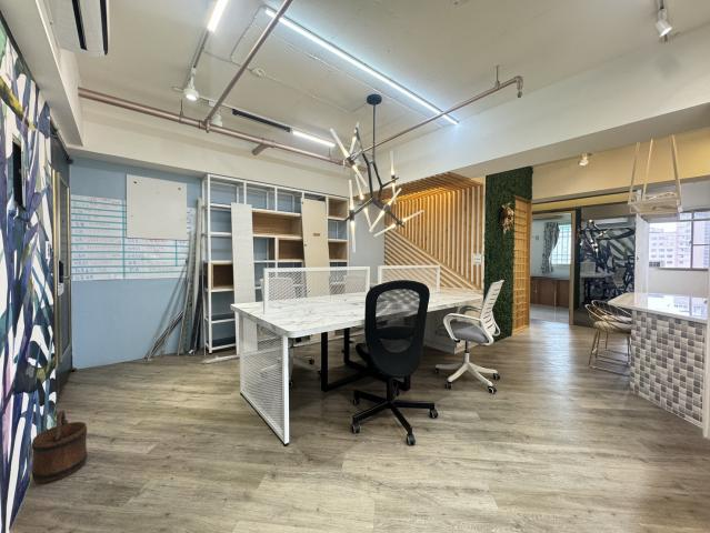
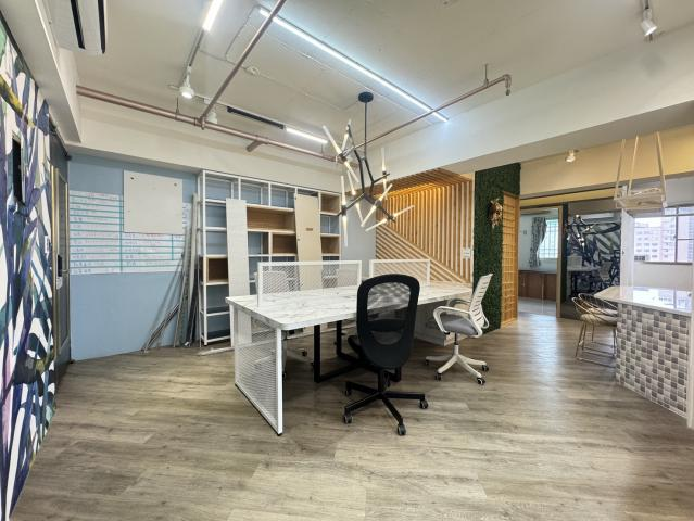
- bucket (60, 440)
